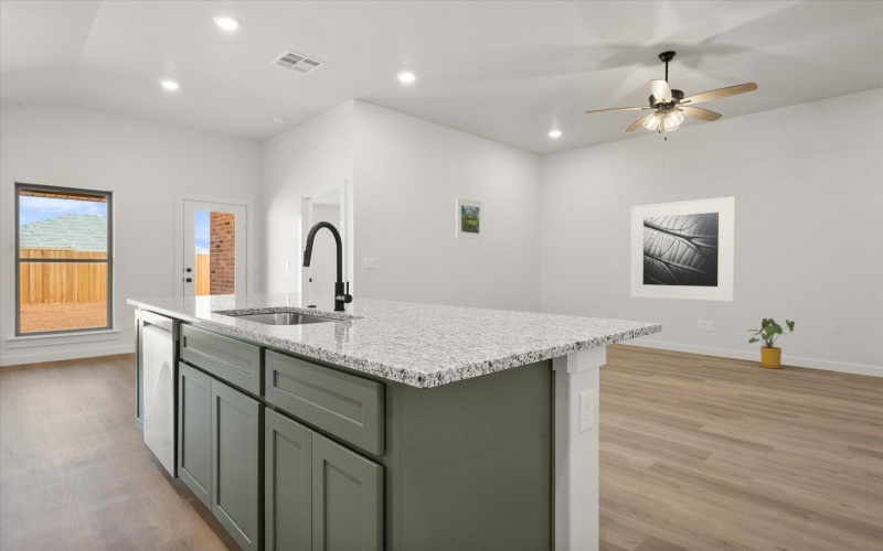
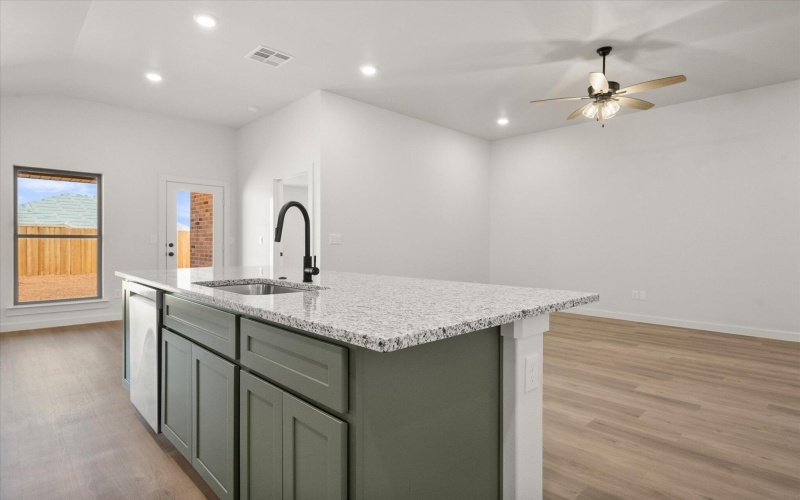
- house plant (769, 342)
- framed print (469, 219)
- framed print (679, 250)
